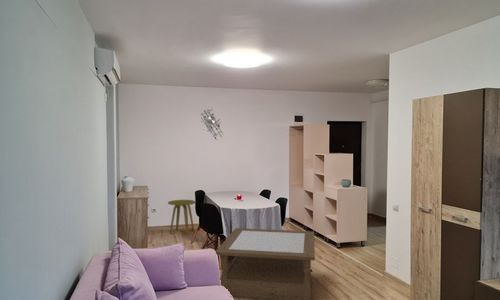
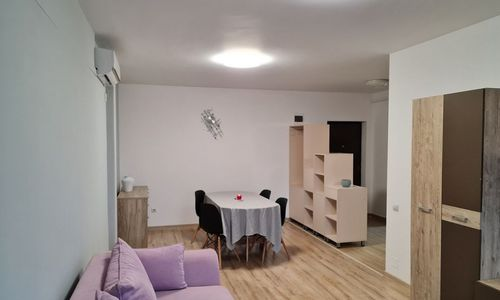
- side table (184, 216)
- coffee table (269, 264)
